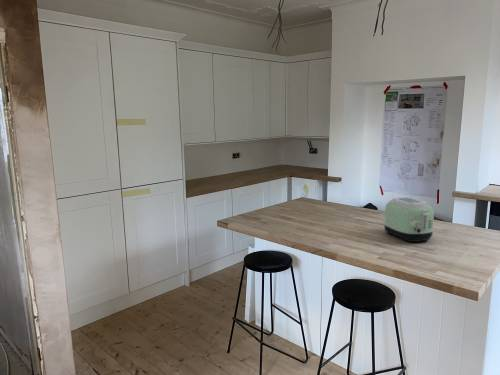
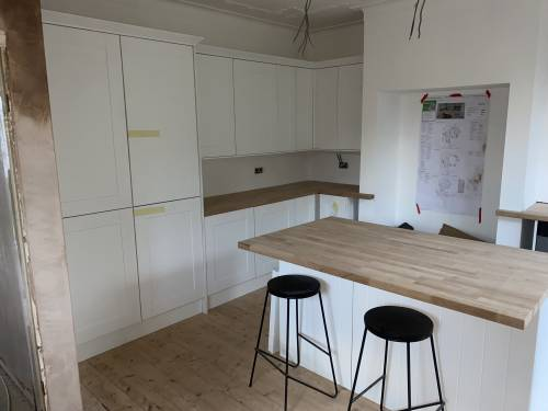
- toaster (409, 218)
